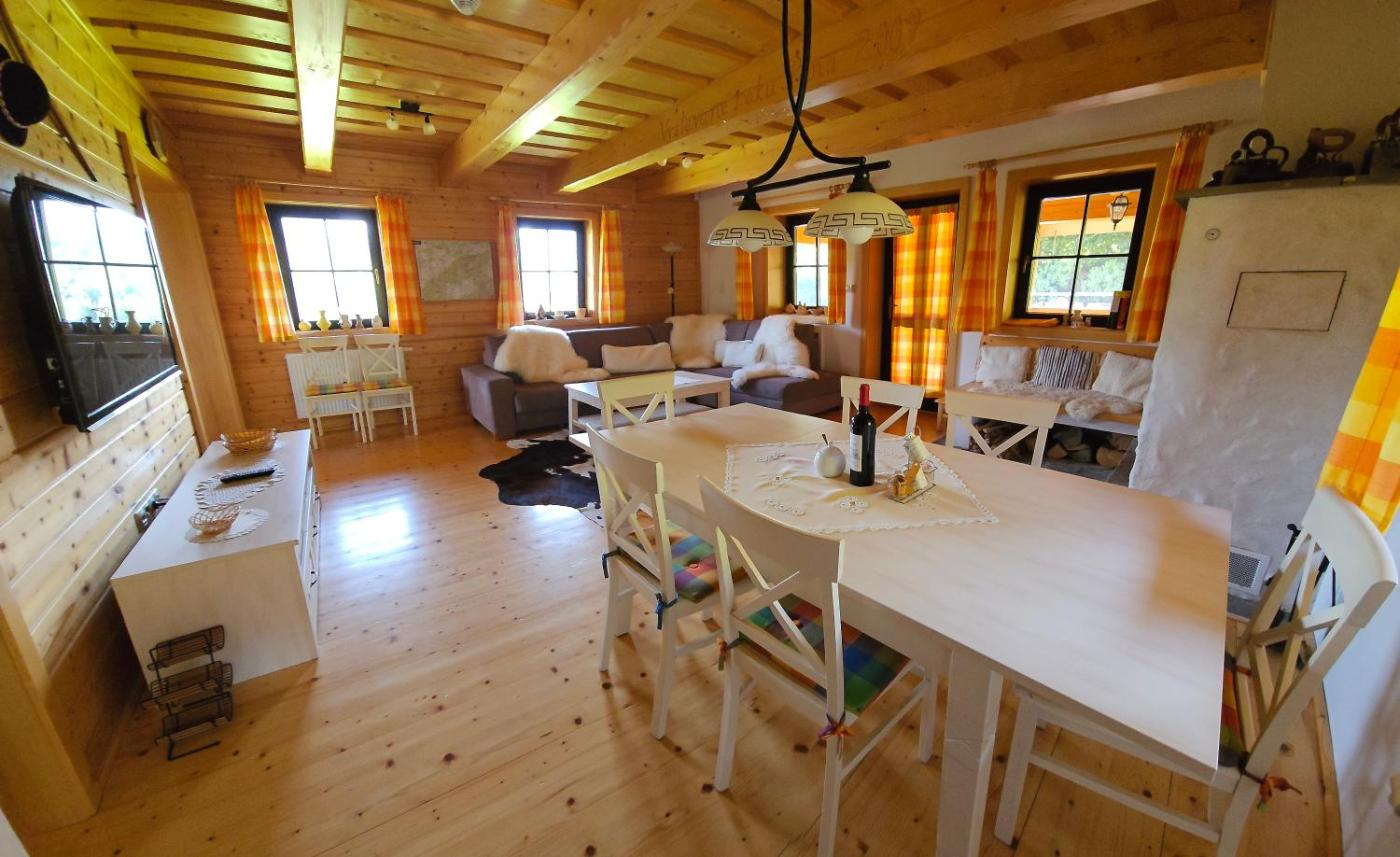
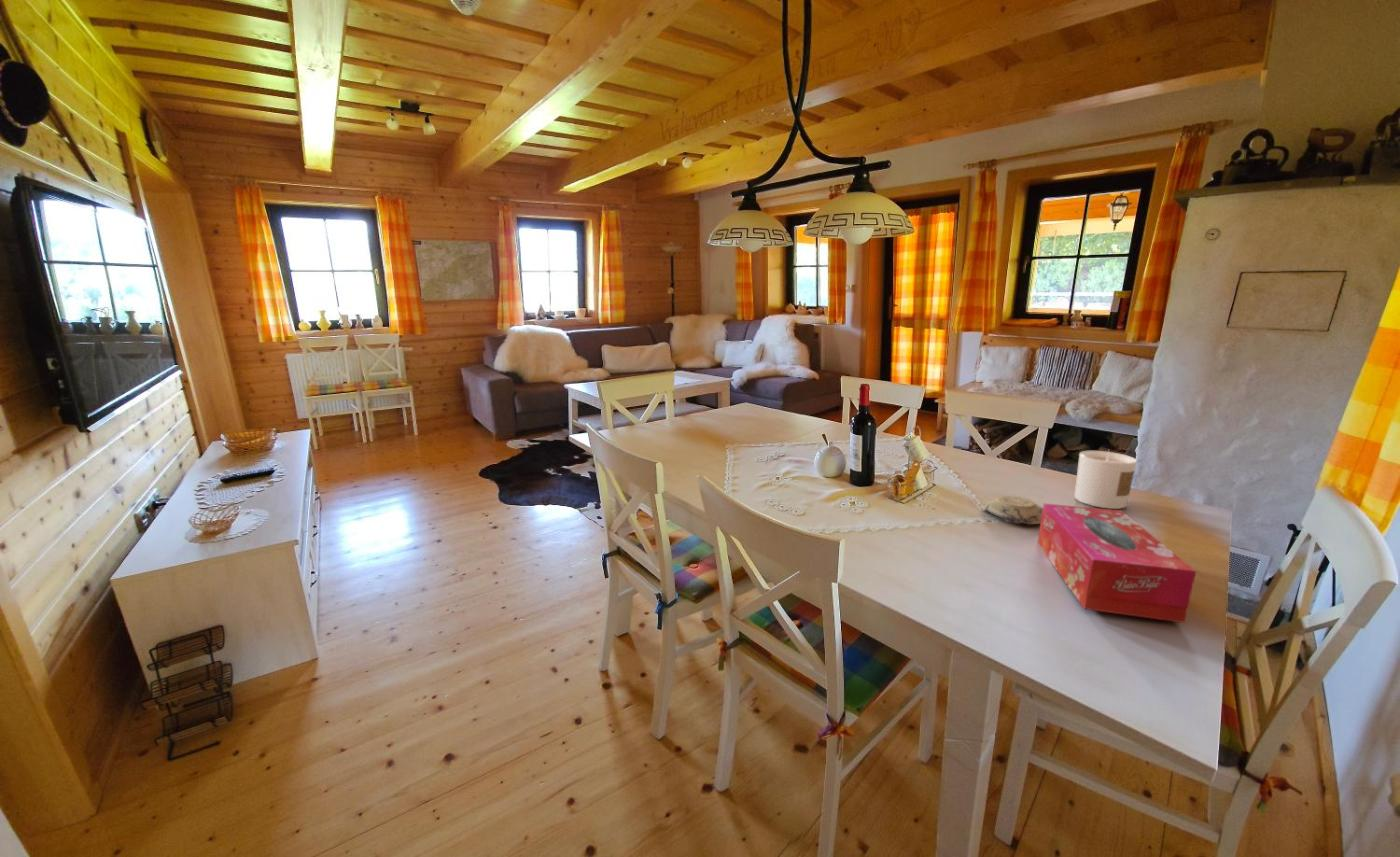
+ candle (1104, 474)
+ tissue box (1104, 555)
+ decorative bowl (1015, 507)
